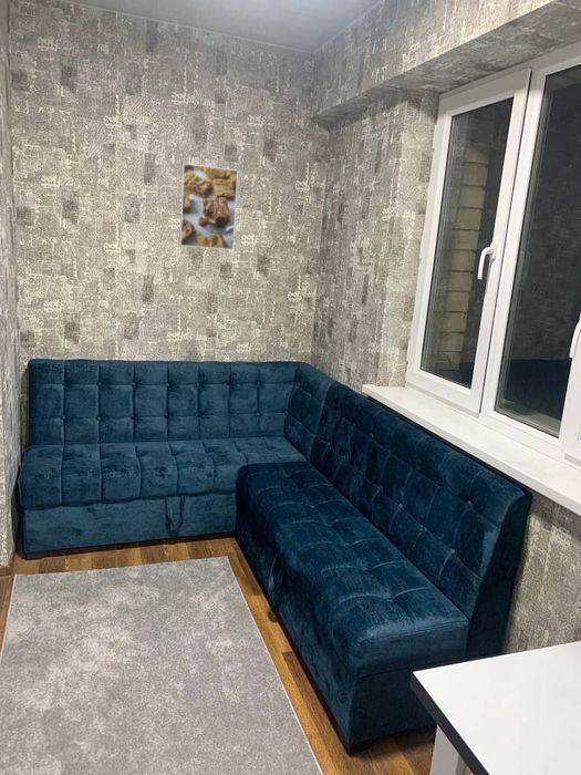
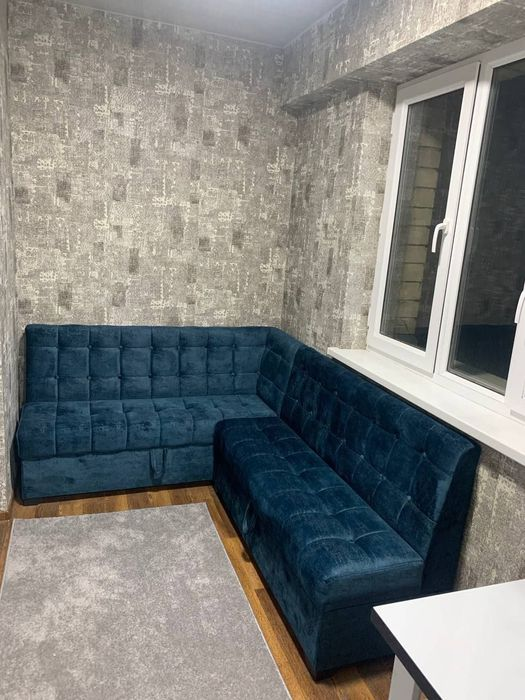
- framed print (208, 207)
